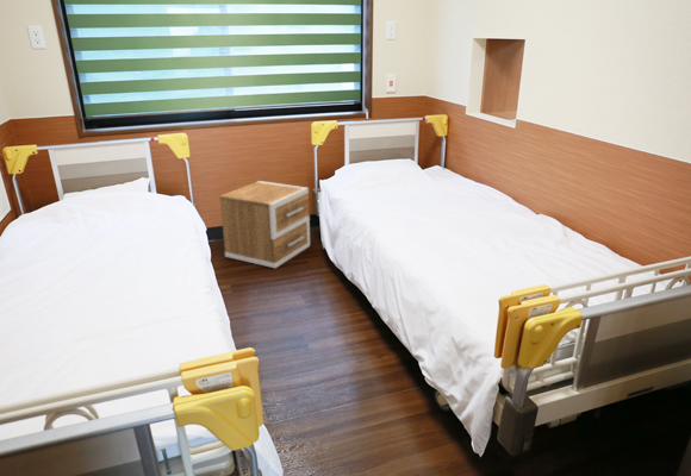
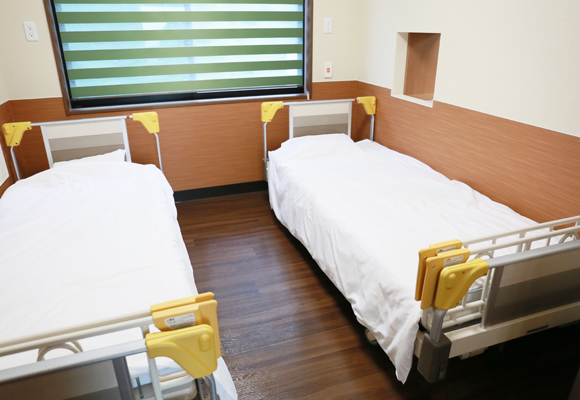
- nightstand (267, 221)
